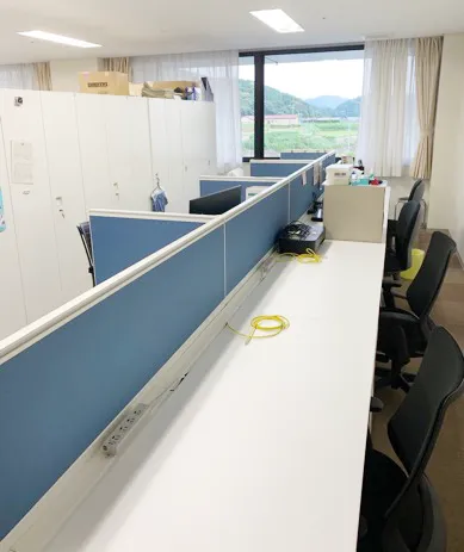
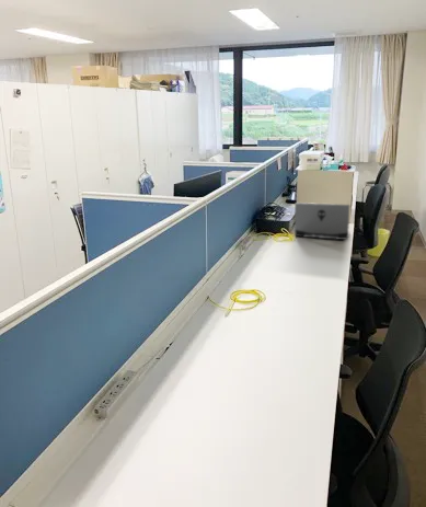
+ laptop computer (323, 218)
